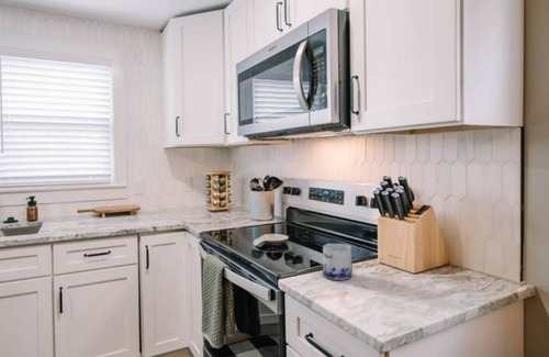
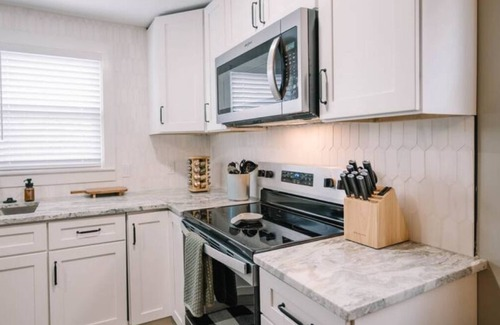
- mug (335, 259)
